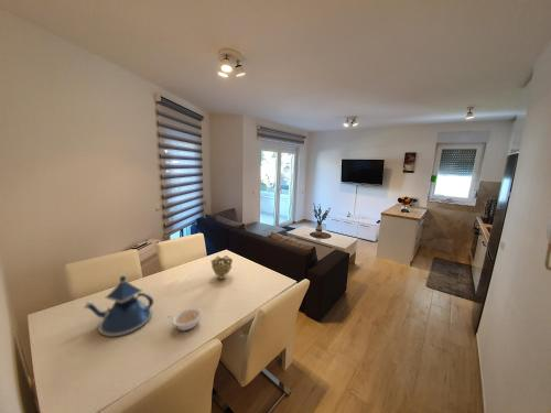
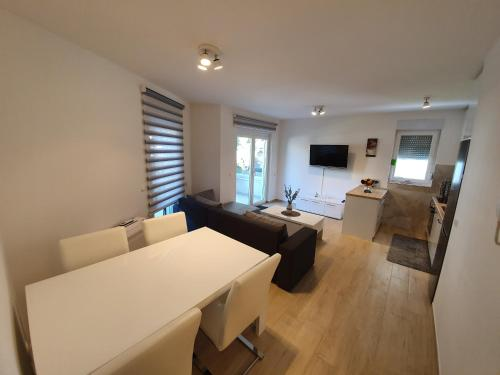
- decorative bowl (222, 269)
- teapot (122, 297)
- legume (186, 319)
